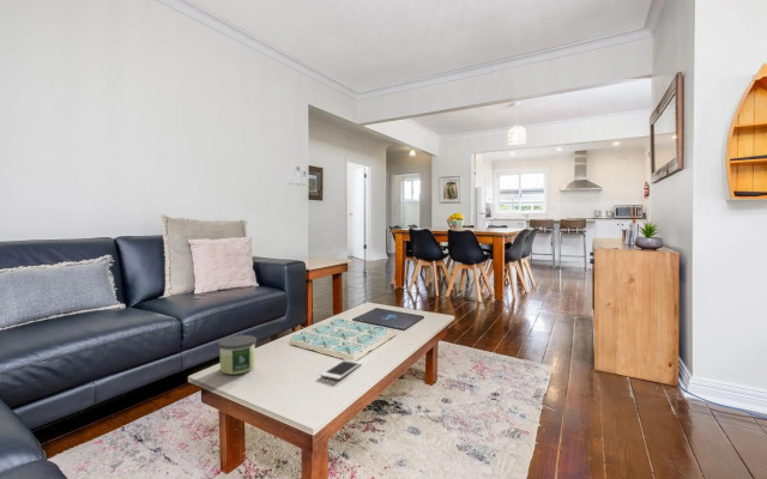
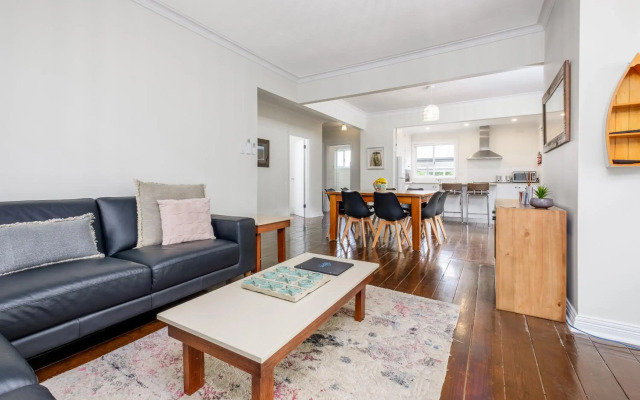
- cell phone (342, 369)
- candle (237, 354)
